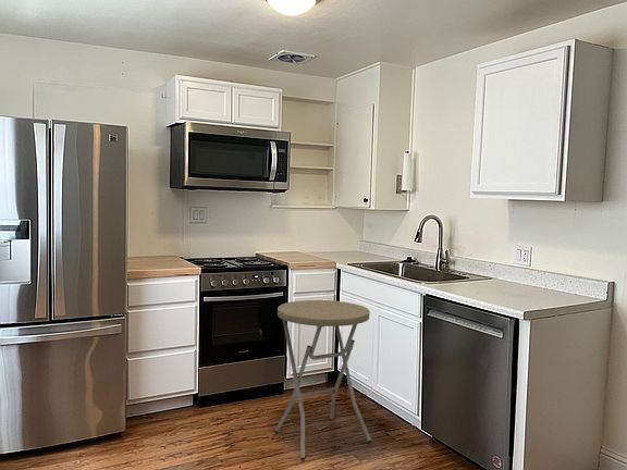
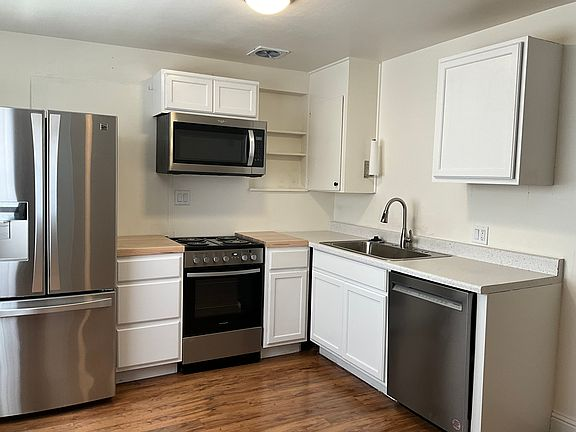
- side table (316, 359)
